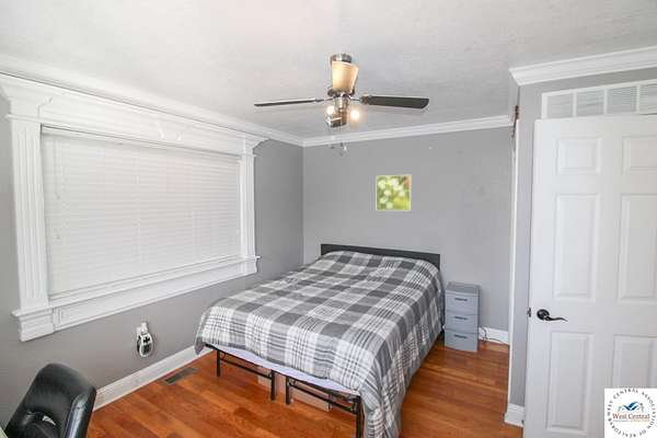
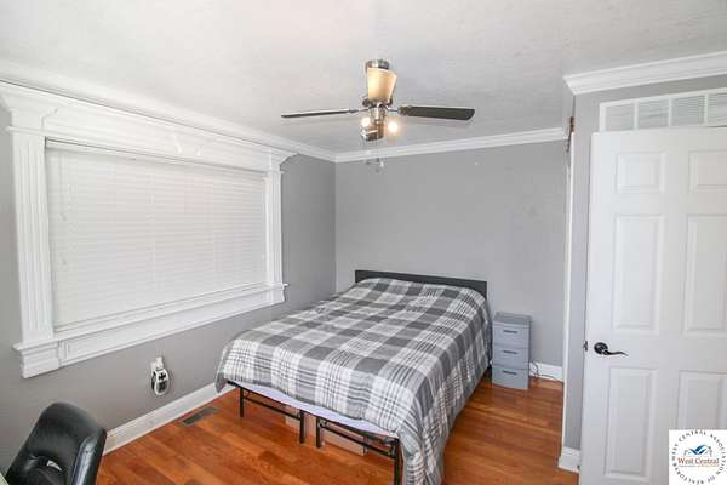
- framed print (393, 193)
